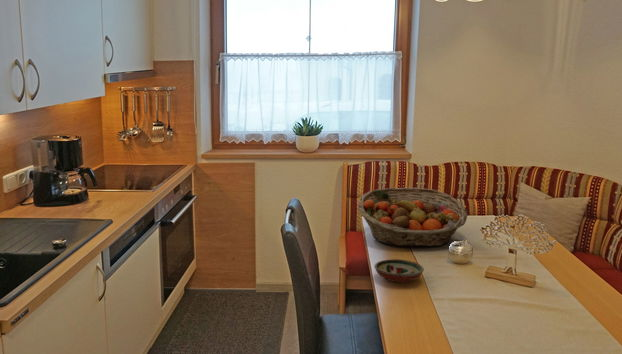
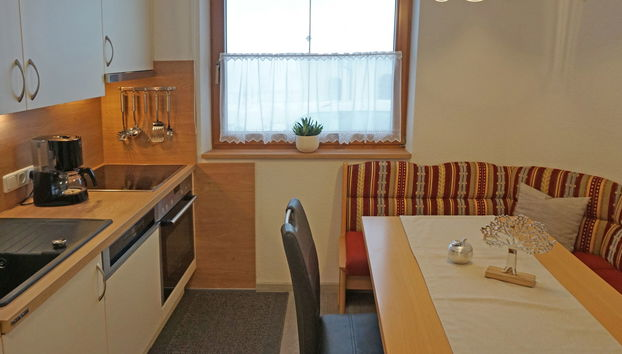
- fruit basket (411, 216)
- decorative bowl (398, 272)
